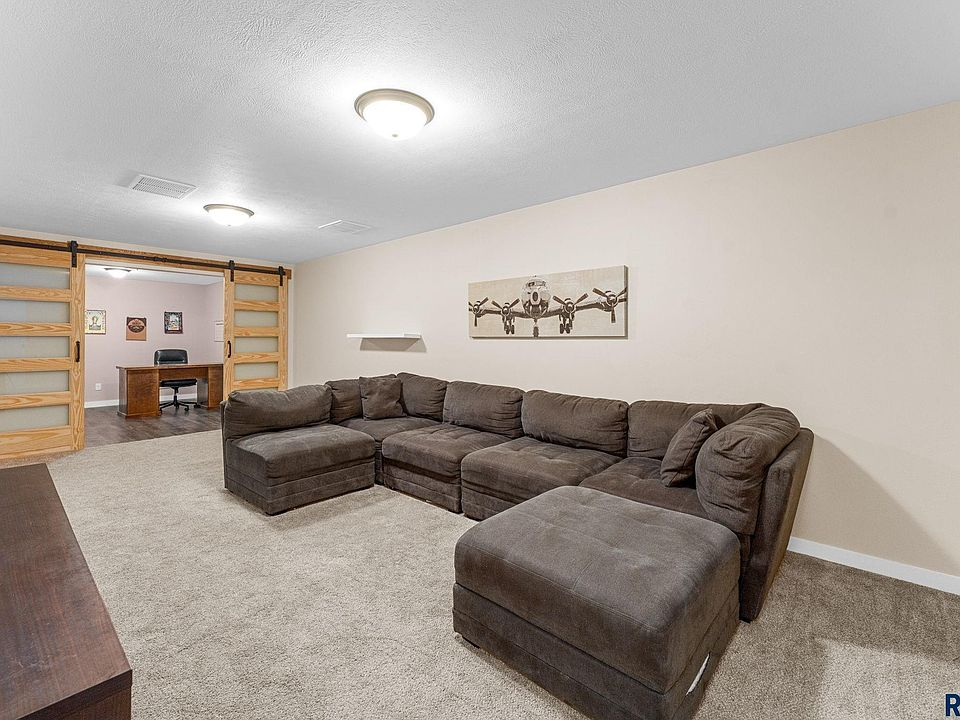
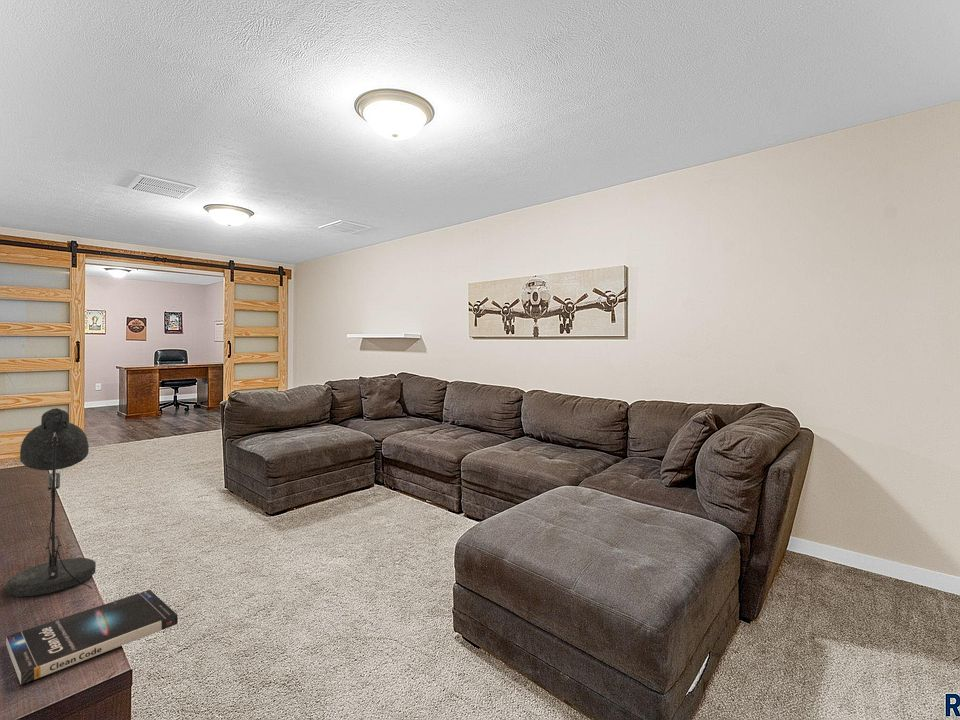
+ book (95, 630)
+ desk lamp (53, 493)
